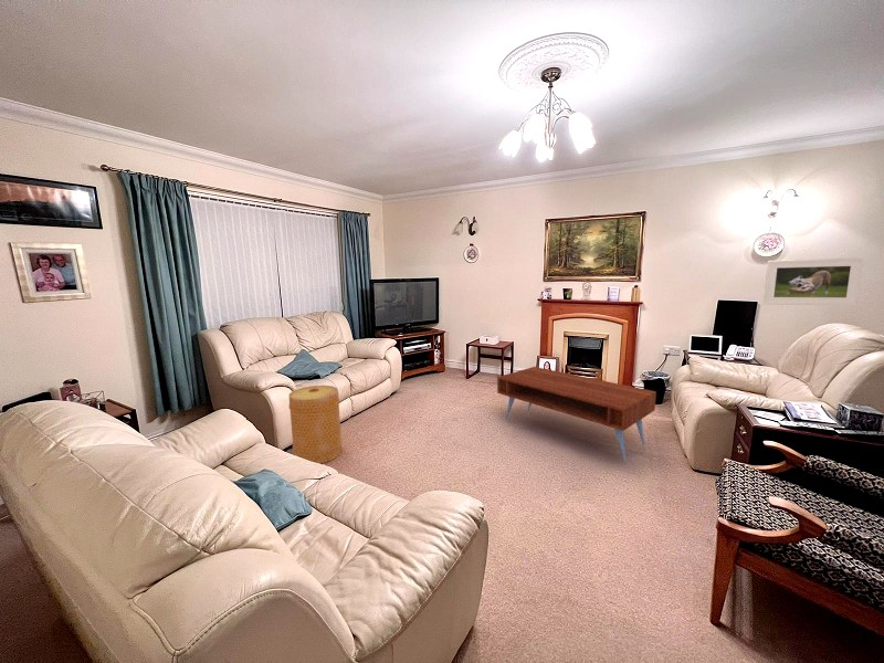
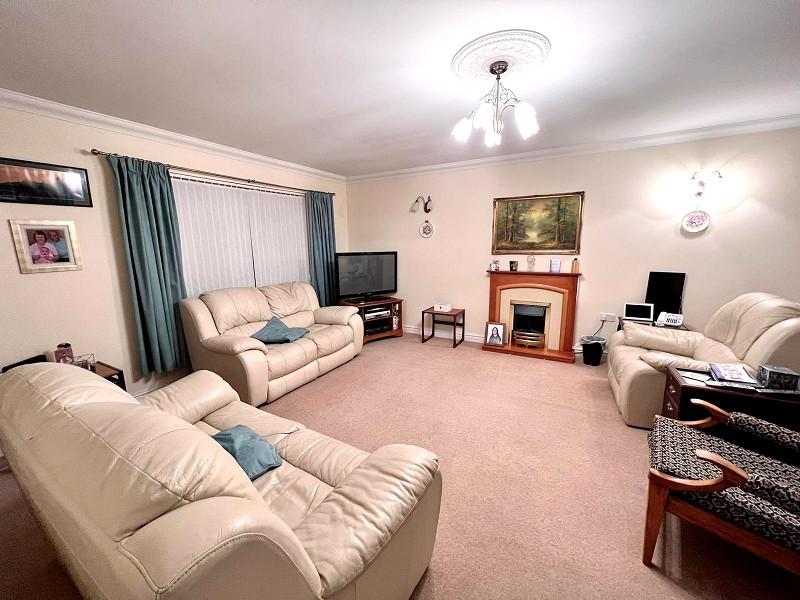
- basket (316, 422)
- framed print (810, 282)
- coffee table (569, 409)
